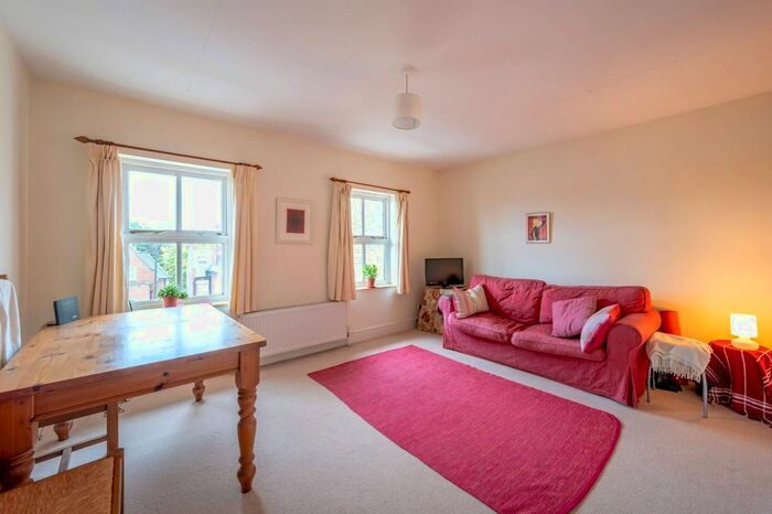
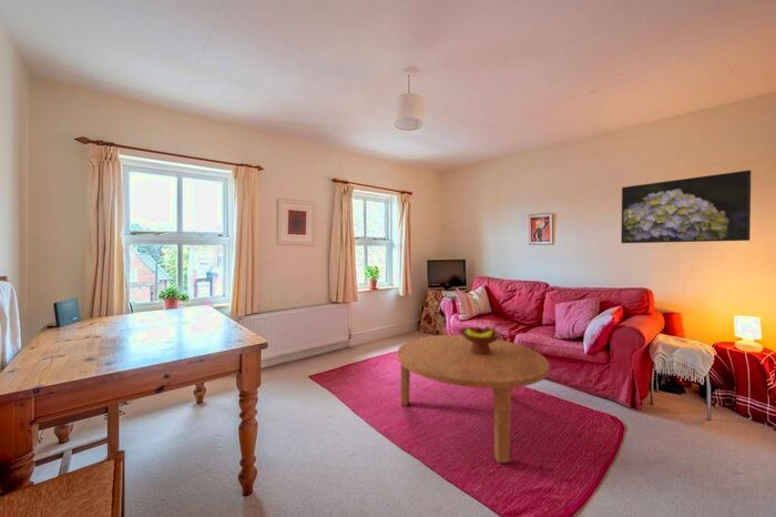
+ fruit bowl (480, 337)
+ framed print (678, 211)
+ coffee table (468, 384)
